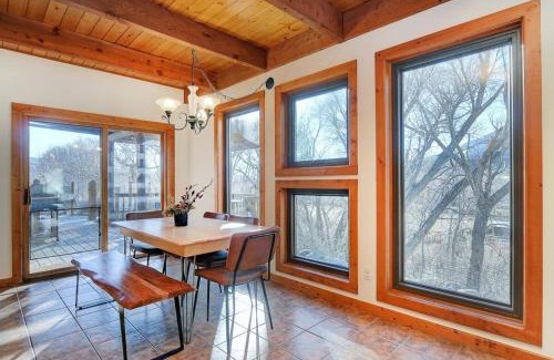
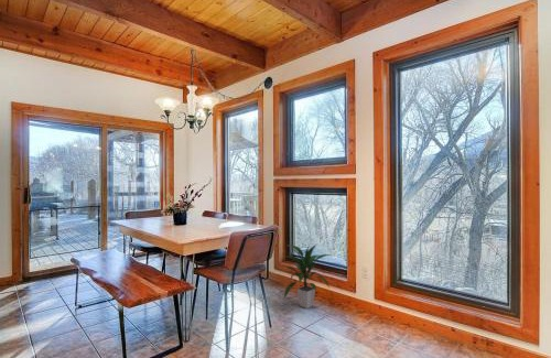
+ indoor plant (303, 273)
